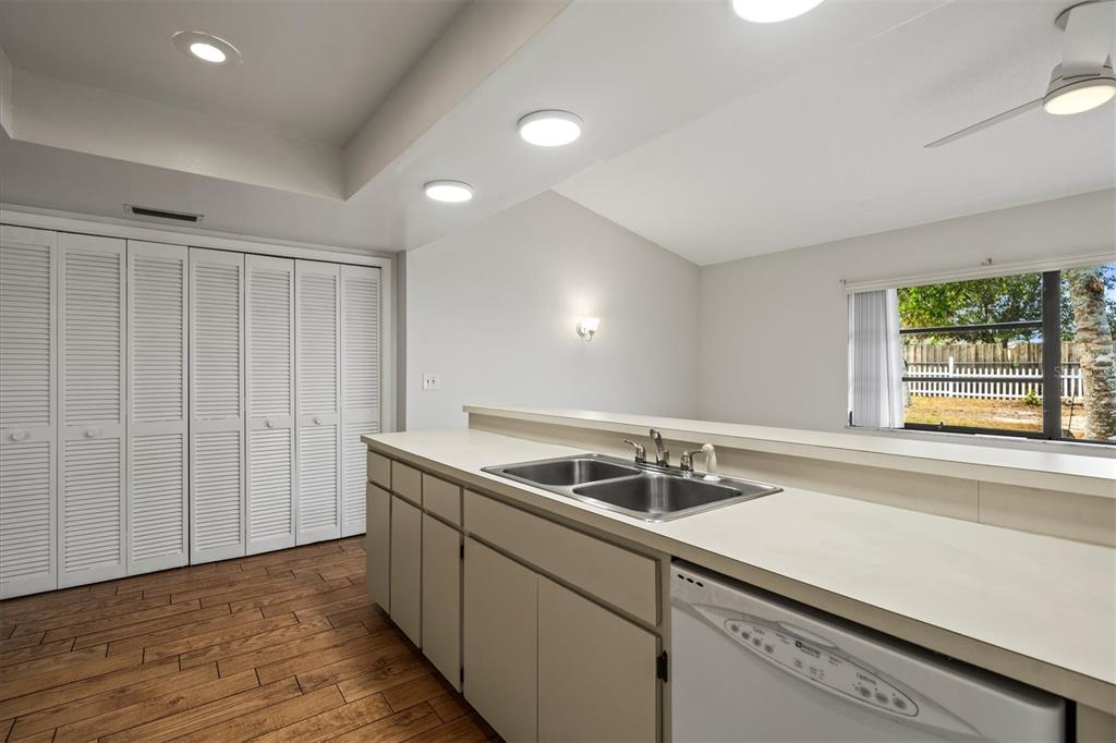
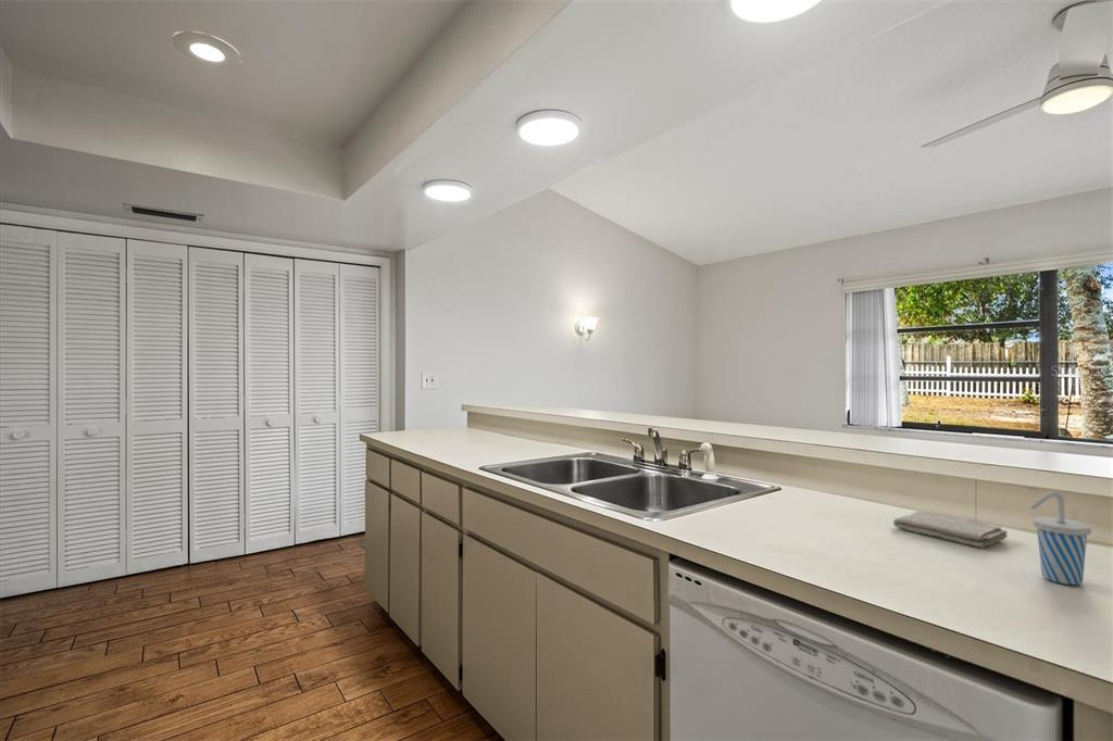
+ cup (1059, 535)
+ washcloth (948, 526)
